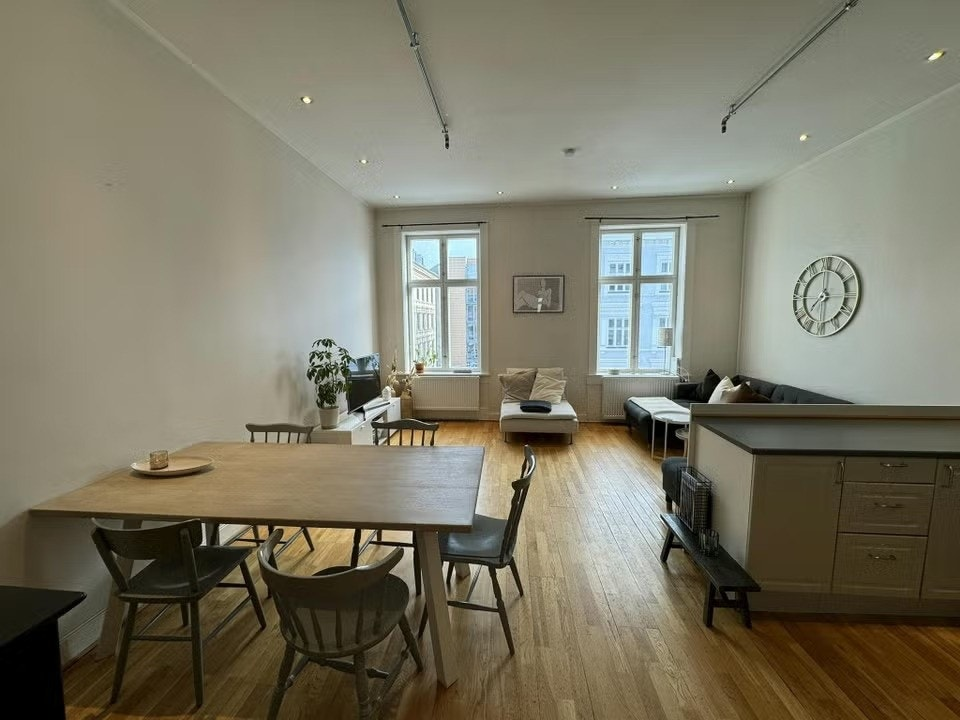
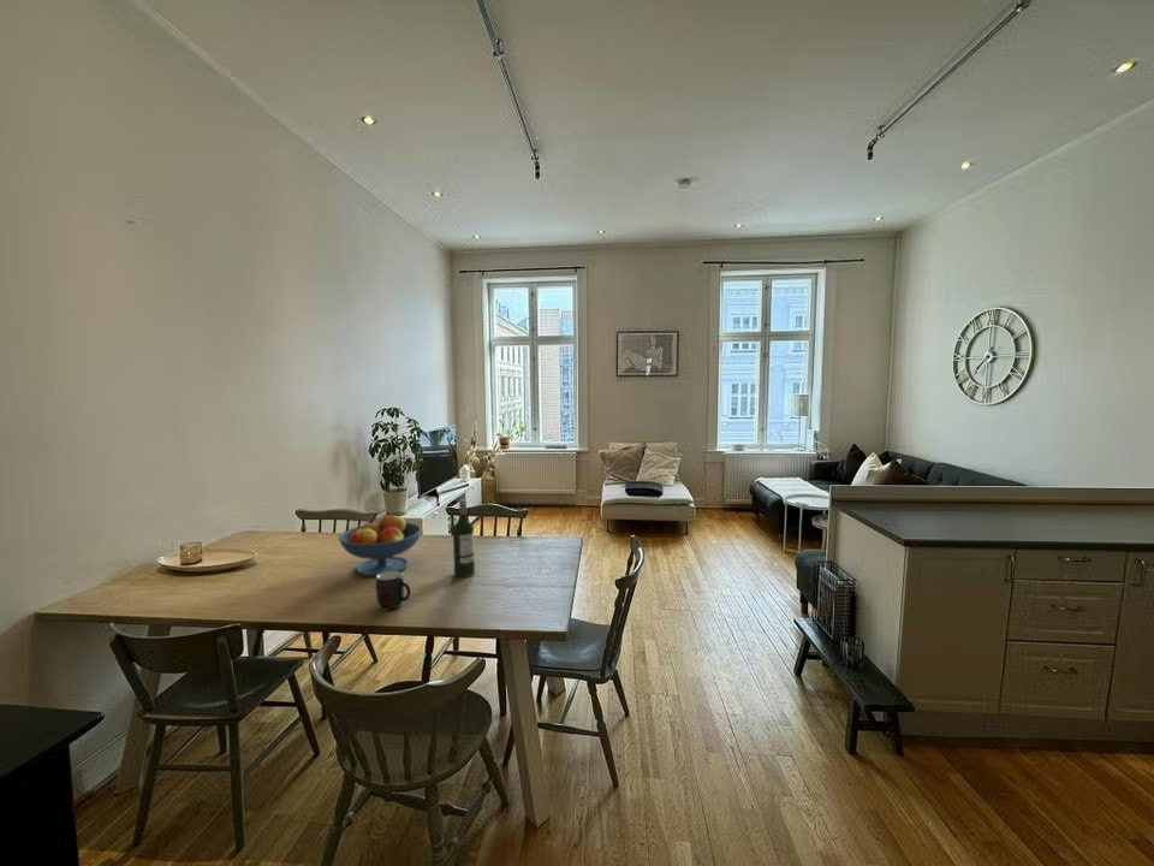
+ fruit bowl (381, 544)
+ wine bottle (463, 536)
+ mug (393, 591)
